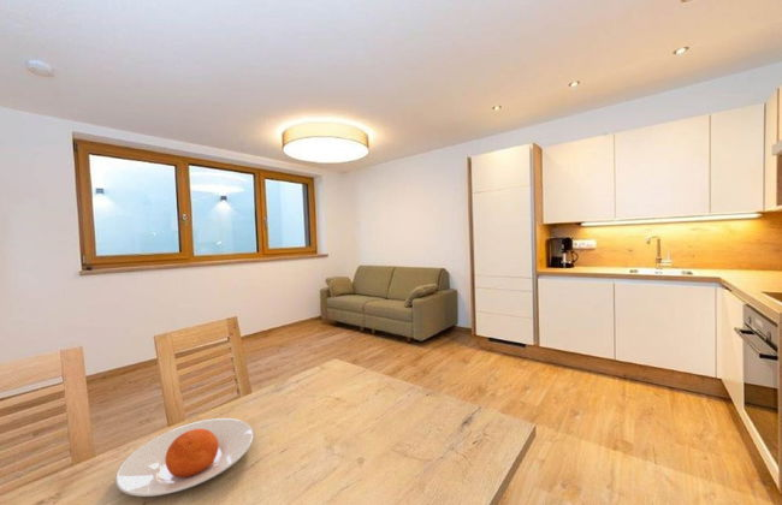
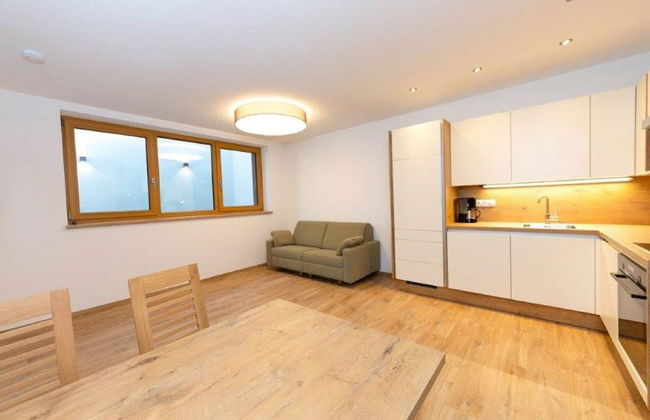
- plate (190, 445)
